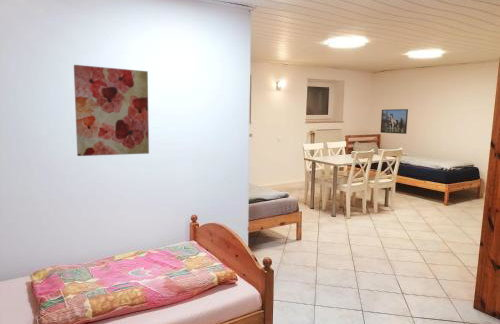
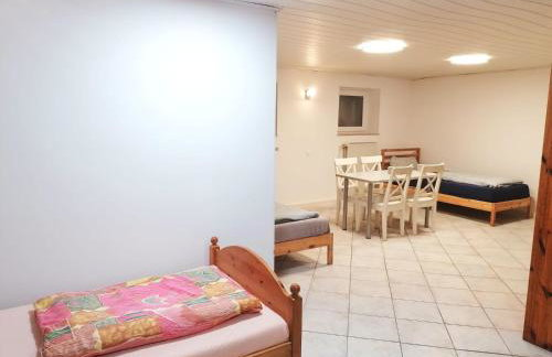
- wall art (113, 112)
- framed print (393, 121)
